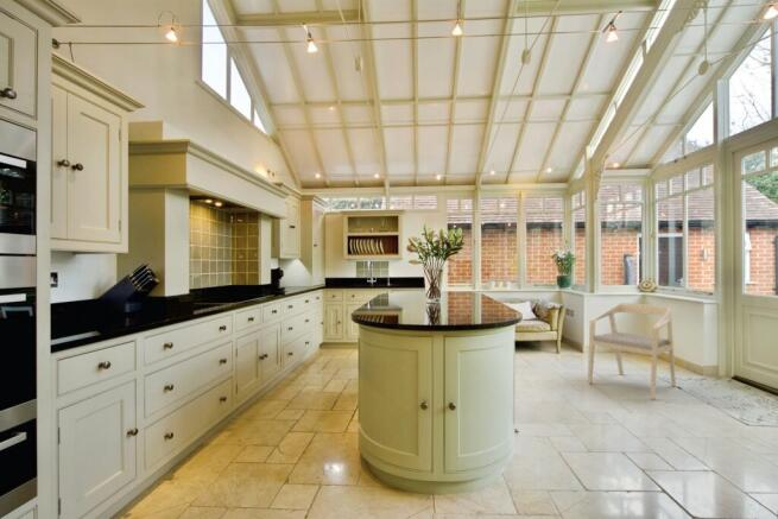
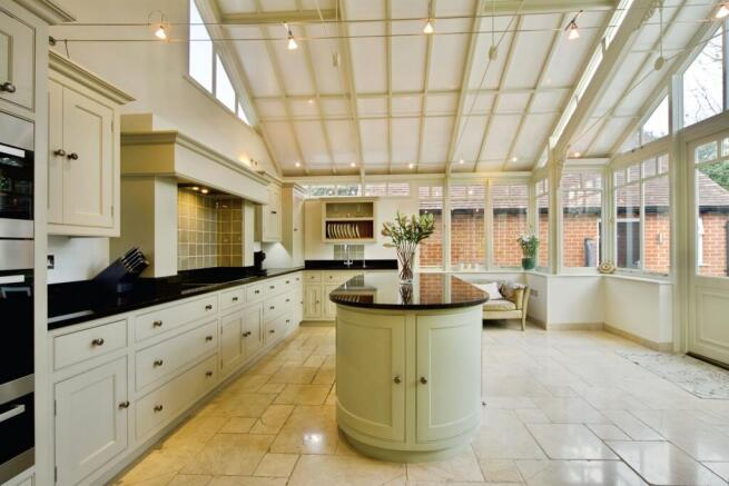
- armchair (633, 346)
